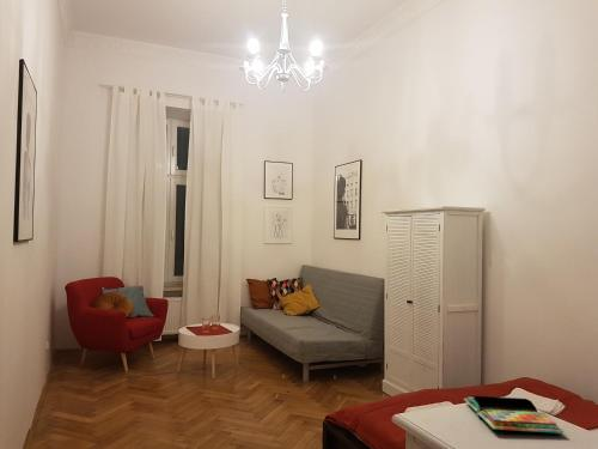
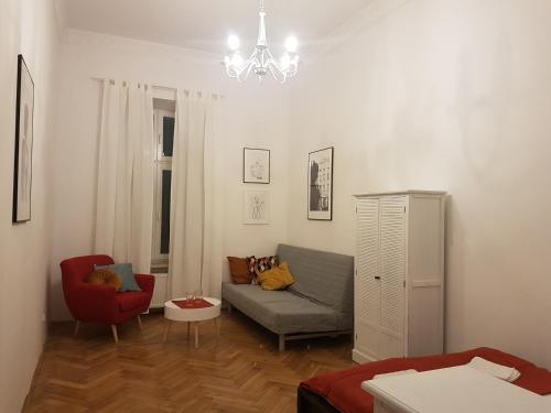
- book (508, 411)
